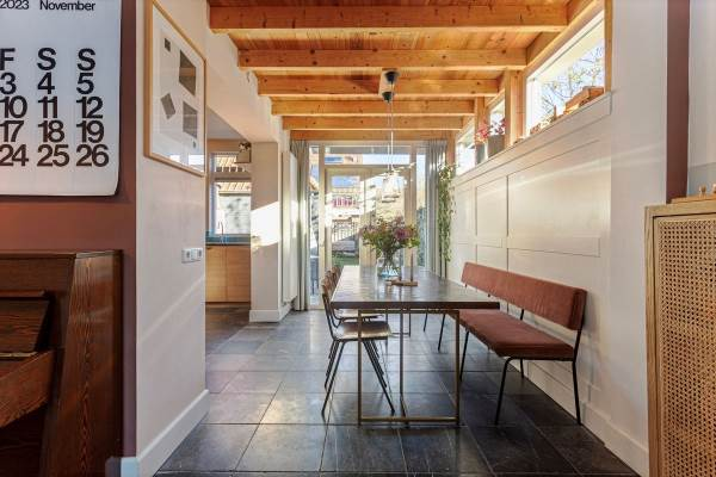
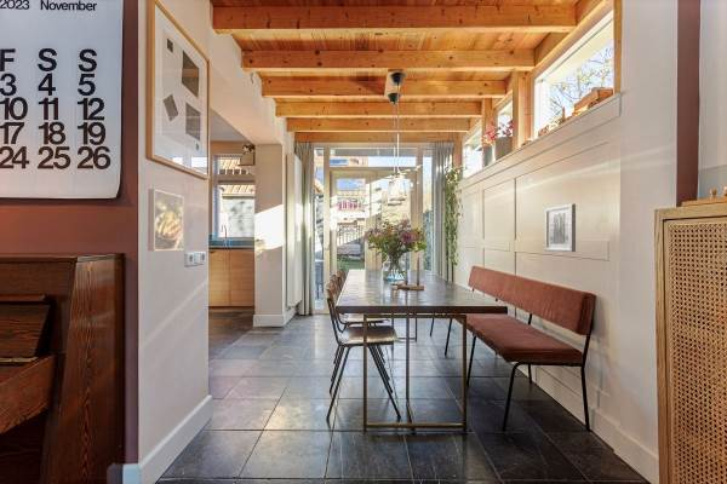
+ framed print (166, 221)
+ wall art (559, 229)
